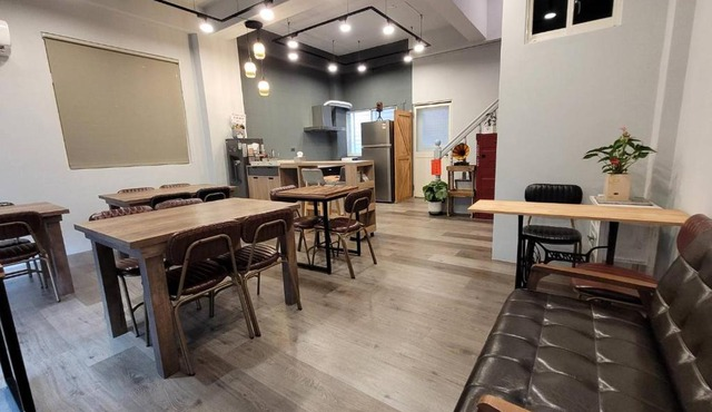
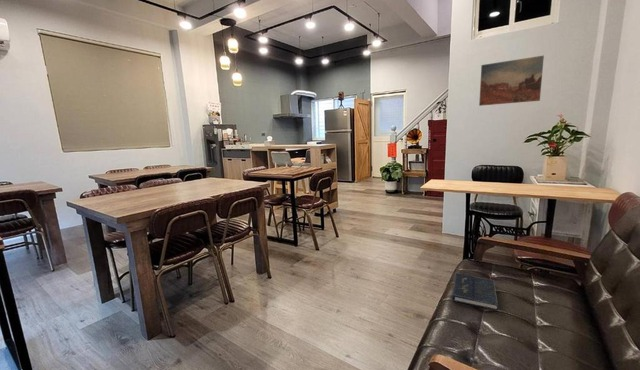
+ book (474, 285)
+ wall art (509, 82)
